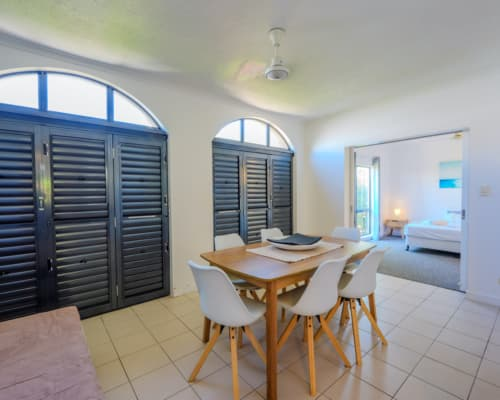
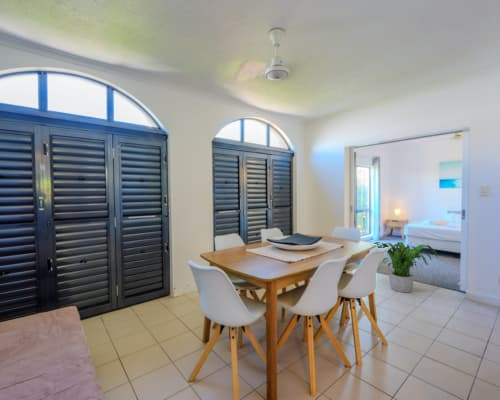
+ potted plant (403, 266)
